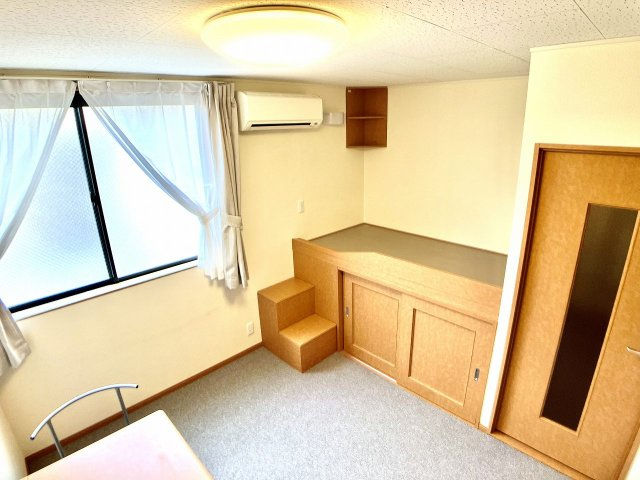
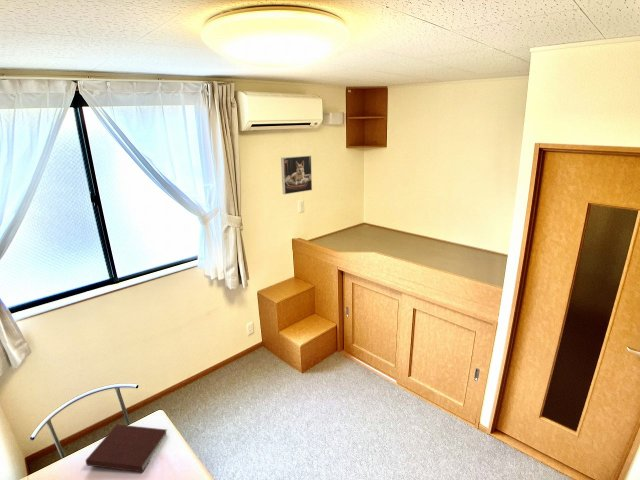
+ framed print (297, 174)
+ notebook (128, 447)
